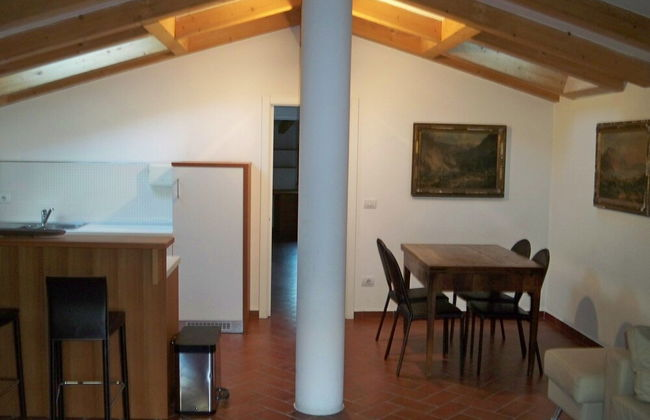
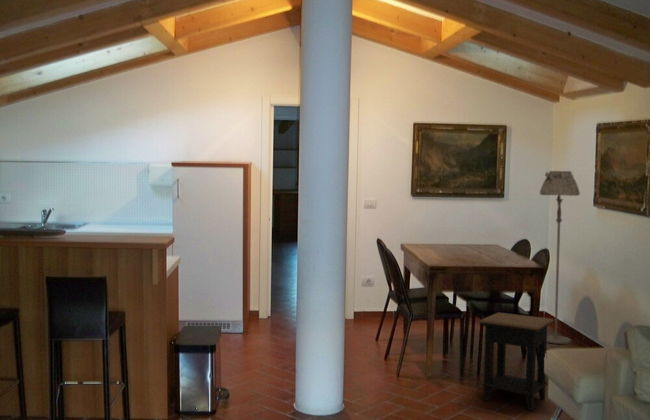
+ side table (505, 356)
+ floor lamp (557, 256)
